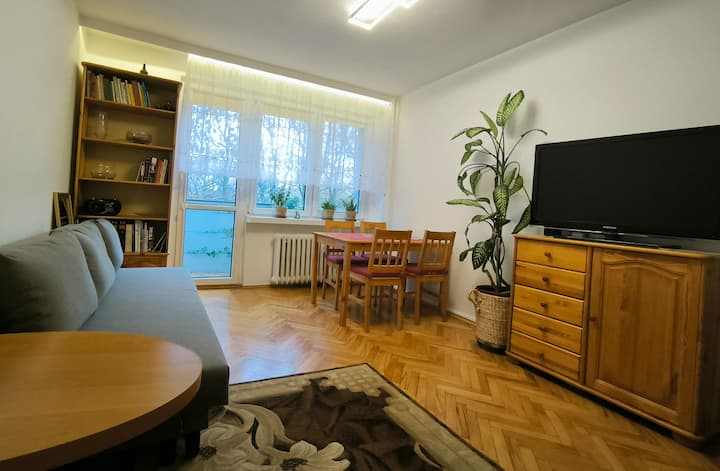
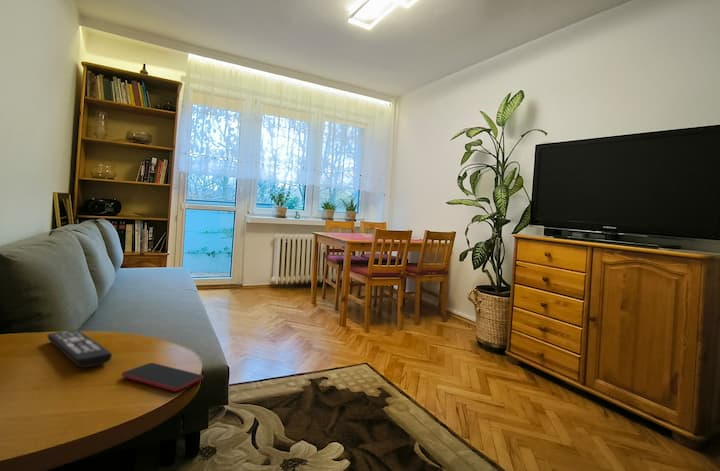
+ remote control (77, 347)
+ smartphone (162, 376)
